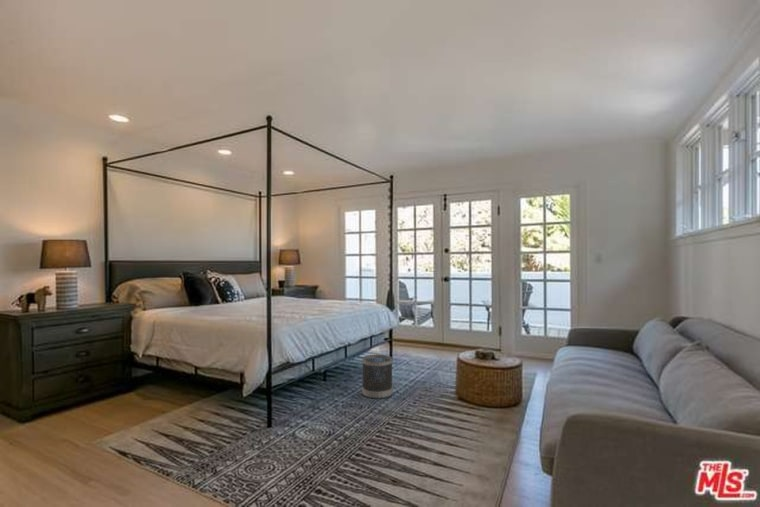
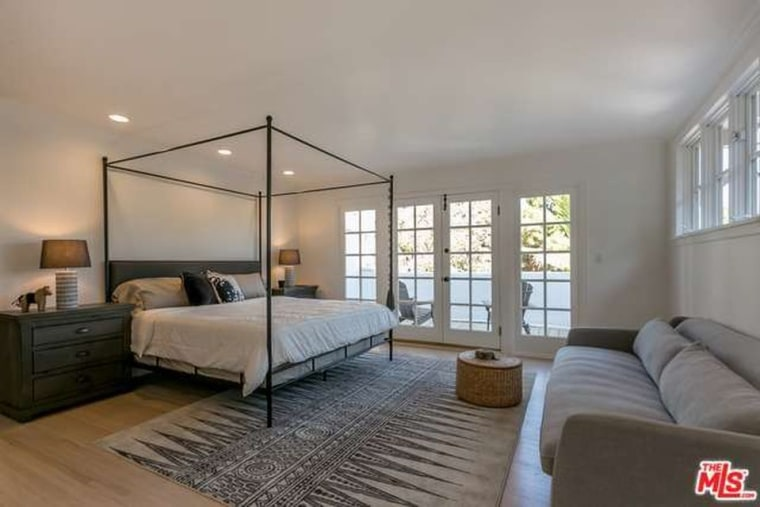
- wastebasket (377, 376)
